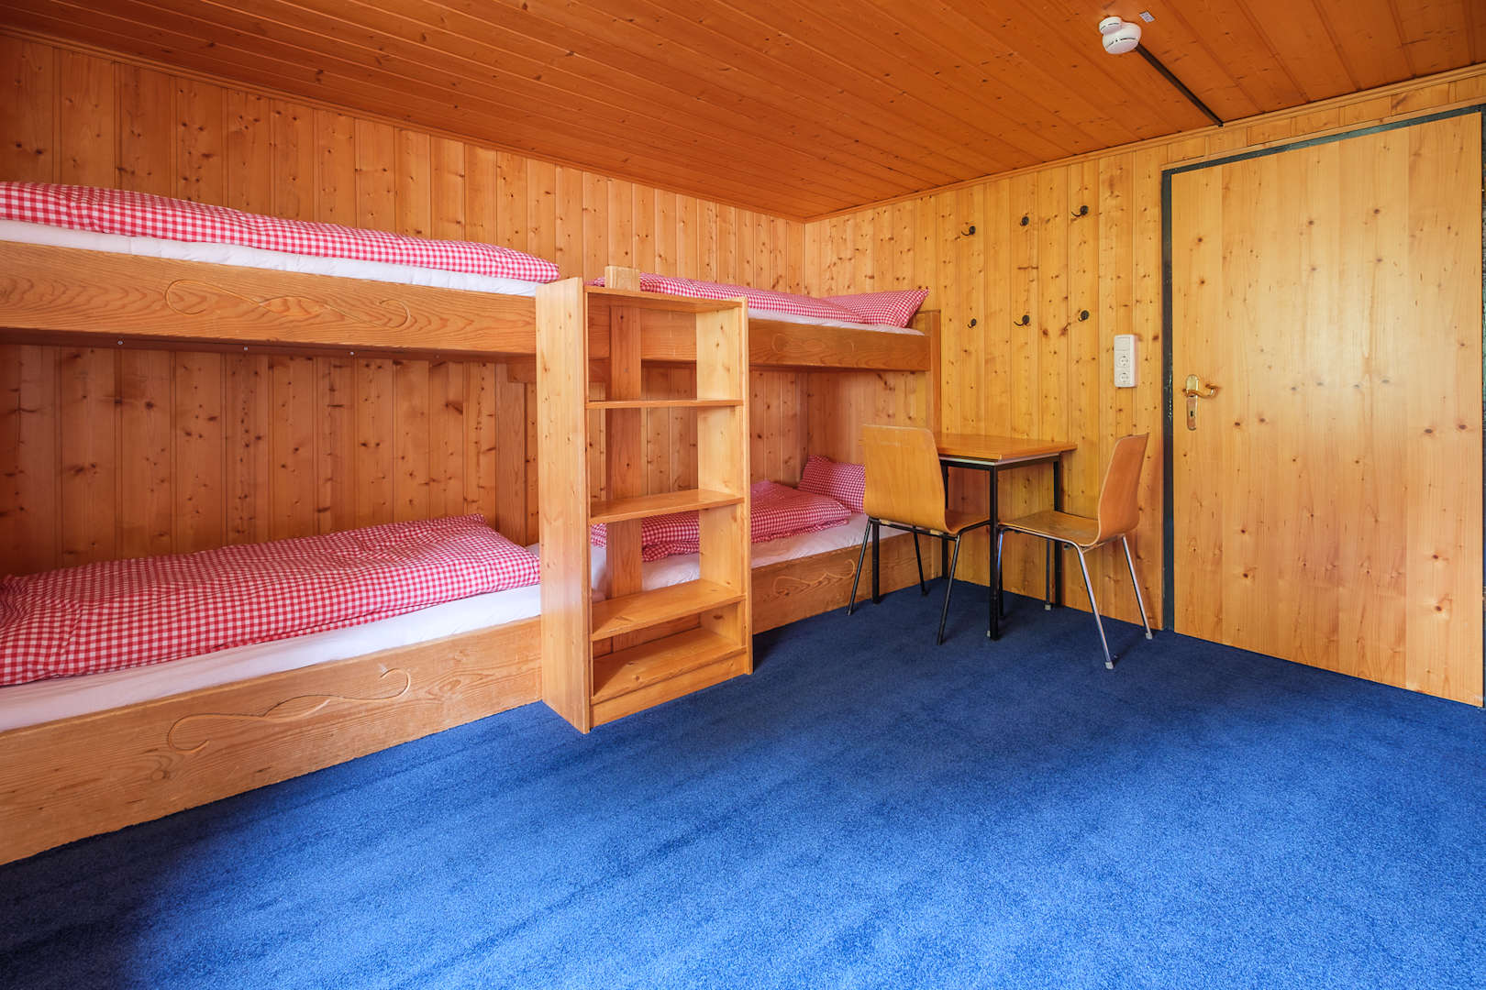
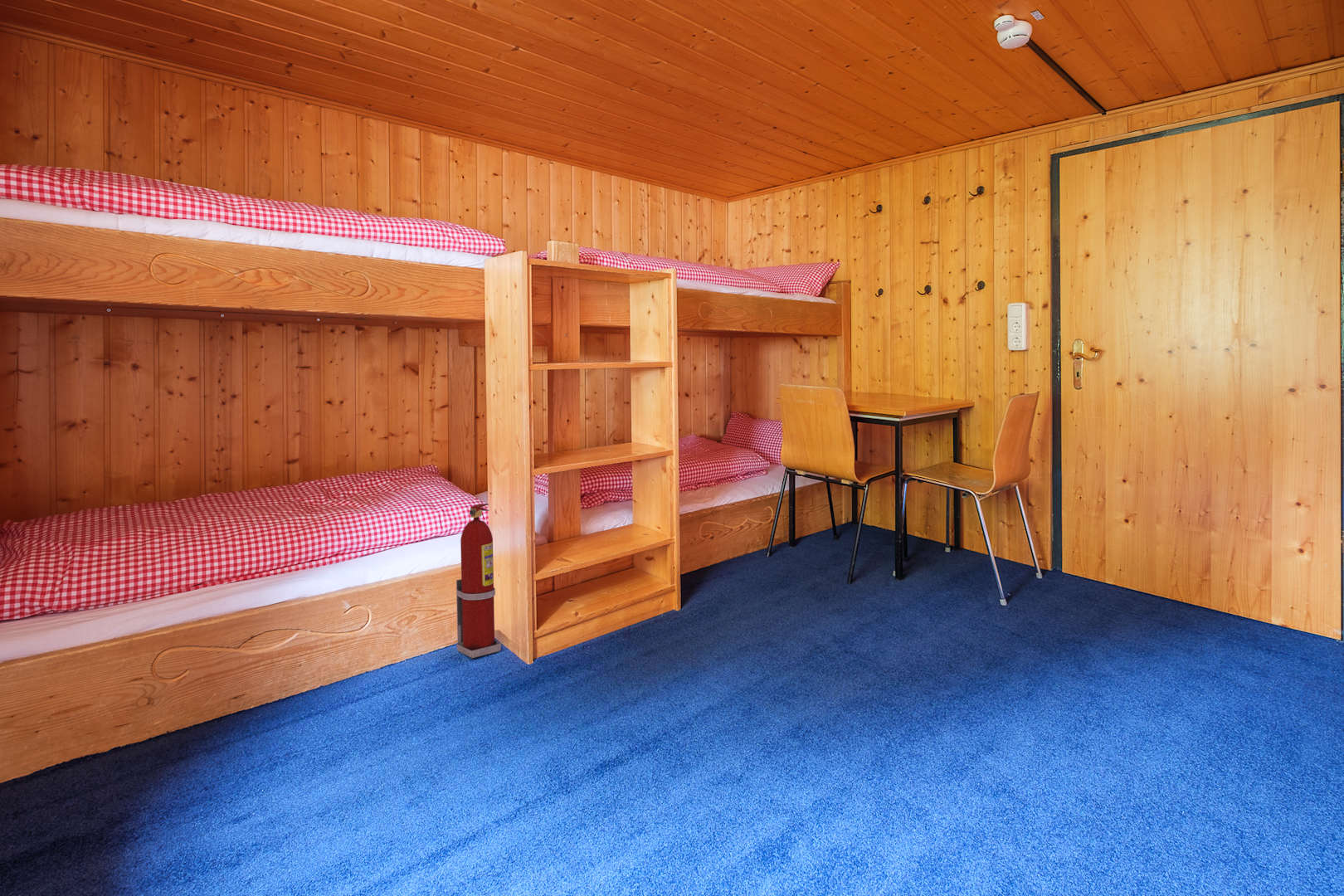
+ fire extinguisher (478, 578)
